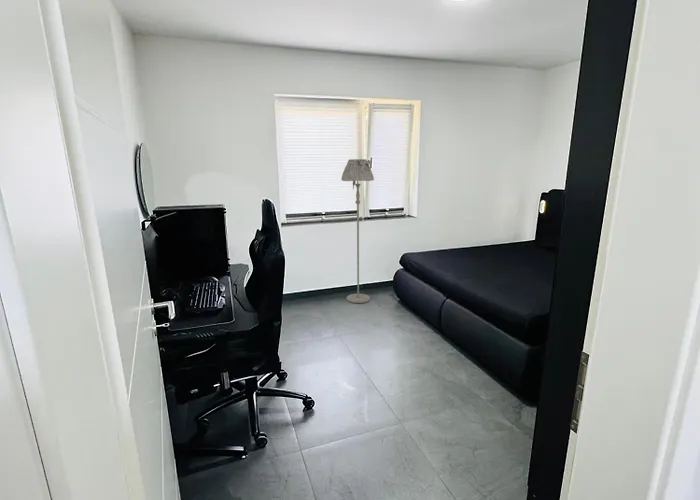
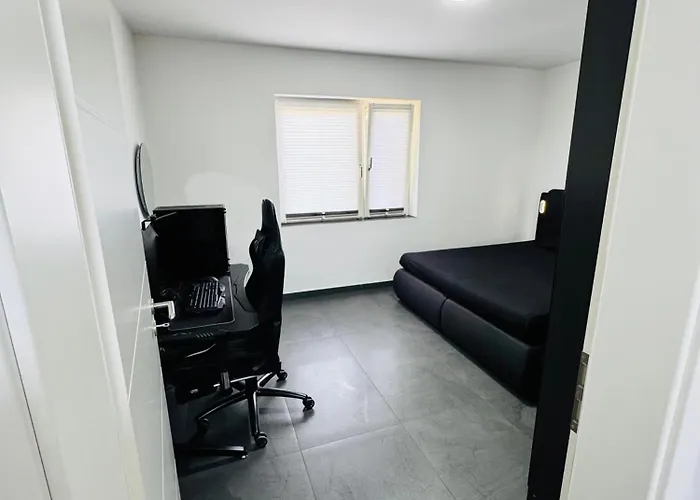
- floor lamp (357, 232)
